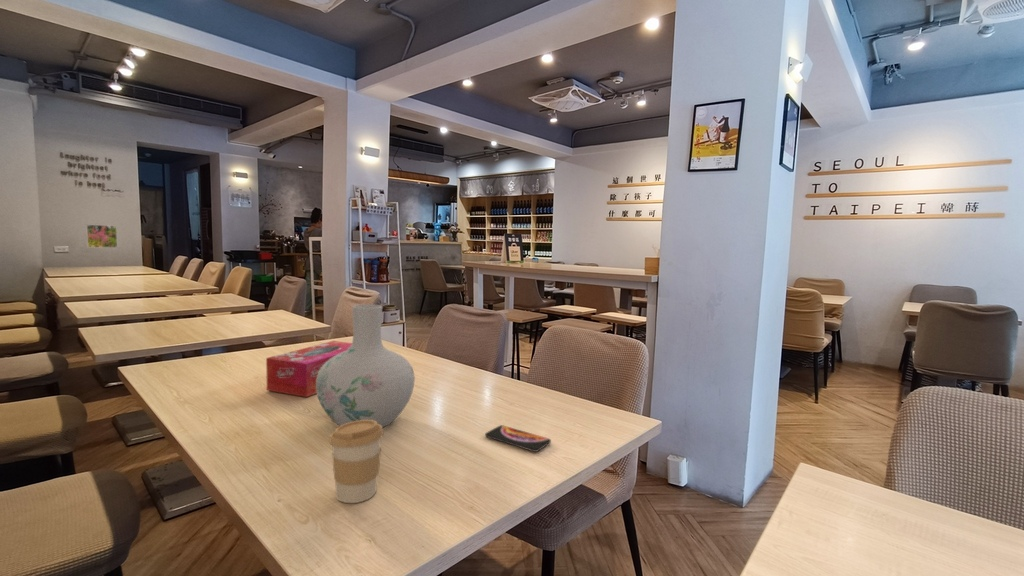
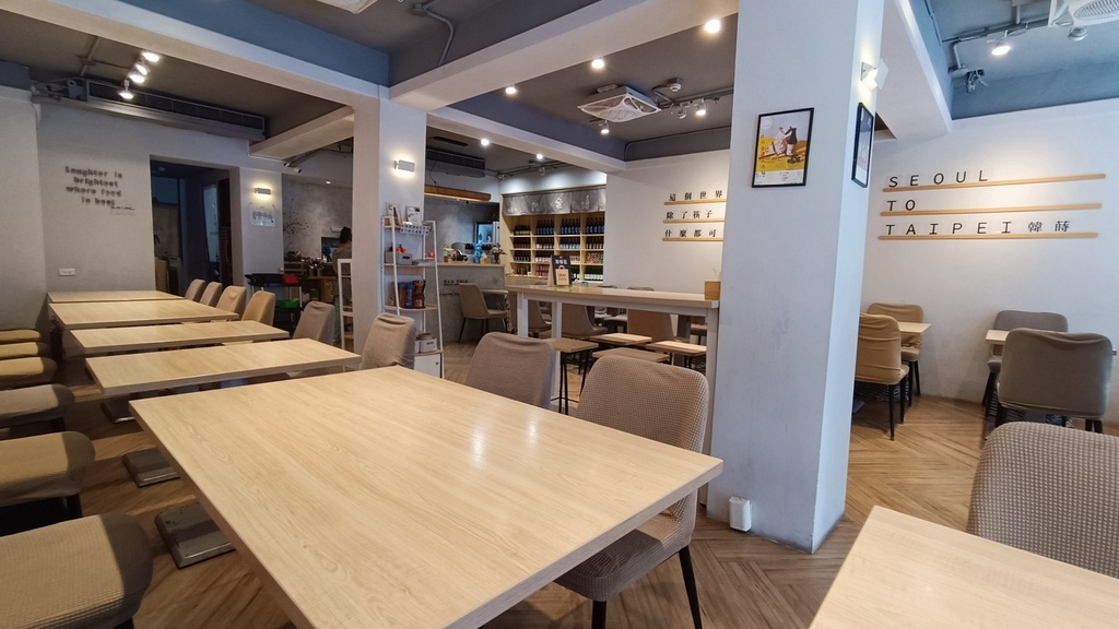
- coffee cup (356, 458)
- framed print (102, 236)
- tissue box (321, 366)
- vase (366, 364)
- smartphone (517, 437)
